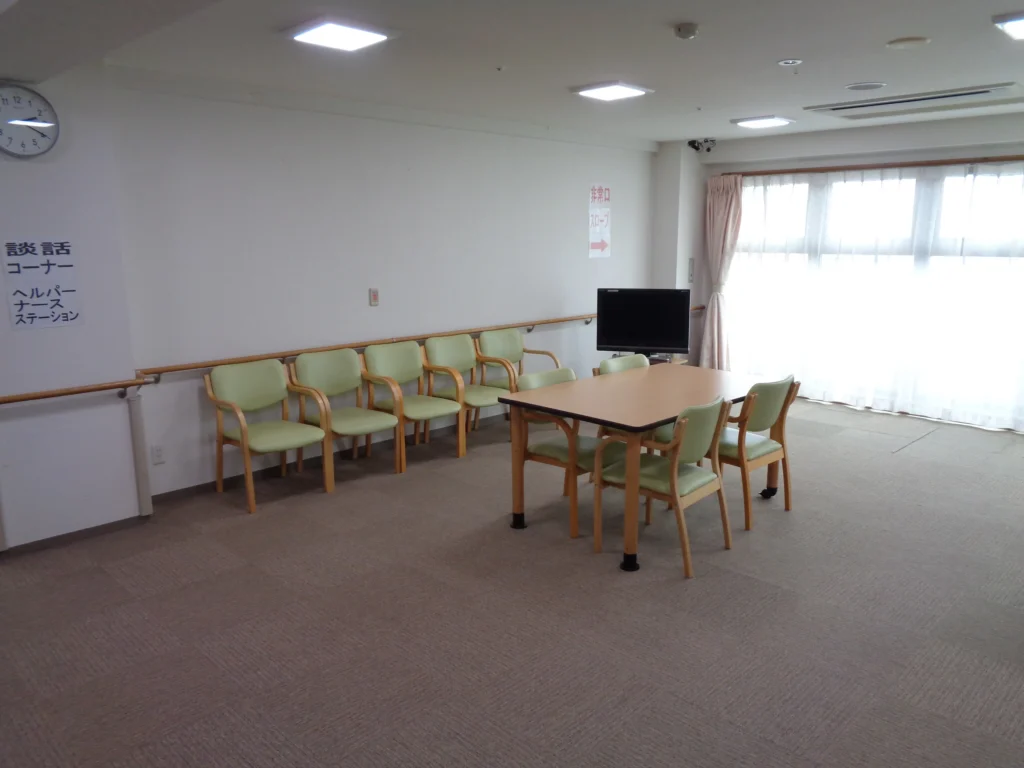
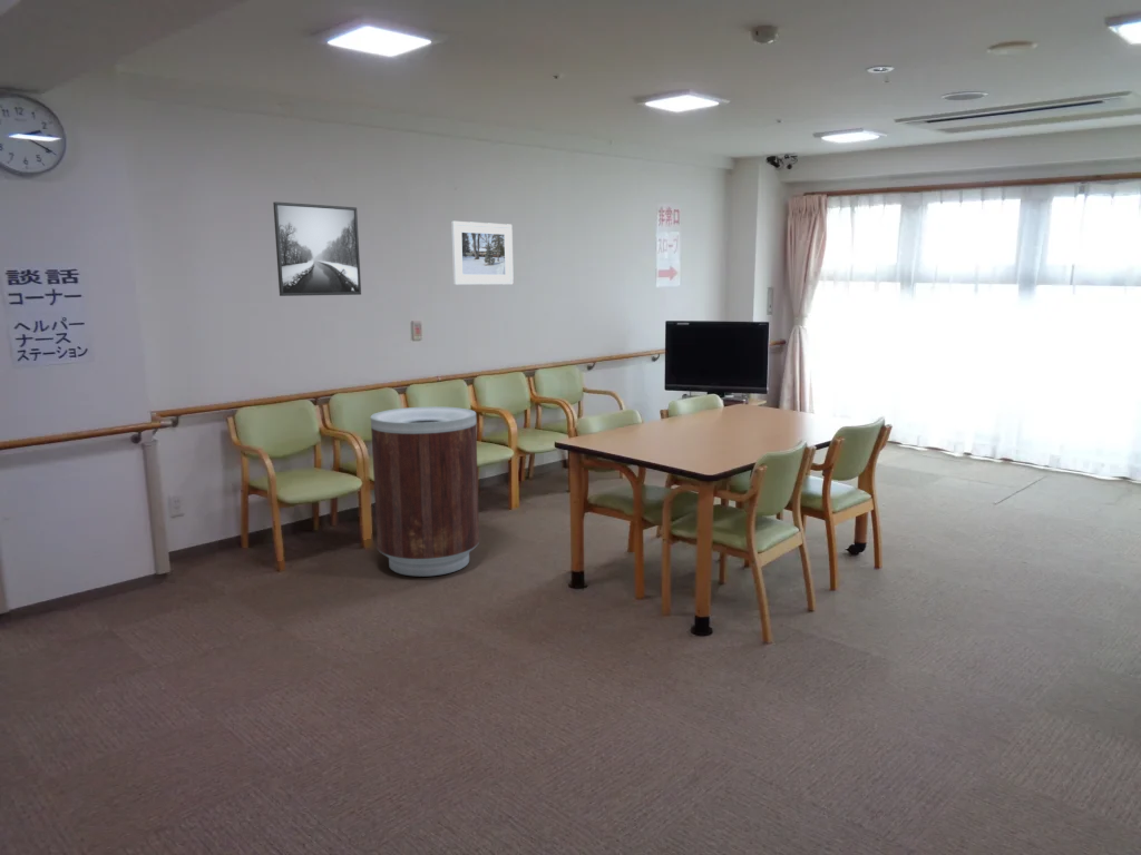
+ trash can (426, 489)
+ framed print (319, 250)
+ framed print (482, 254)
